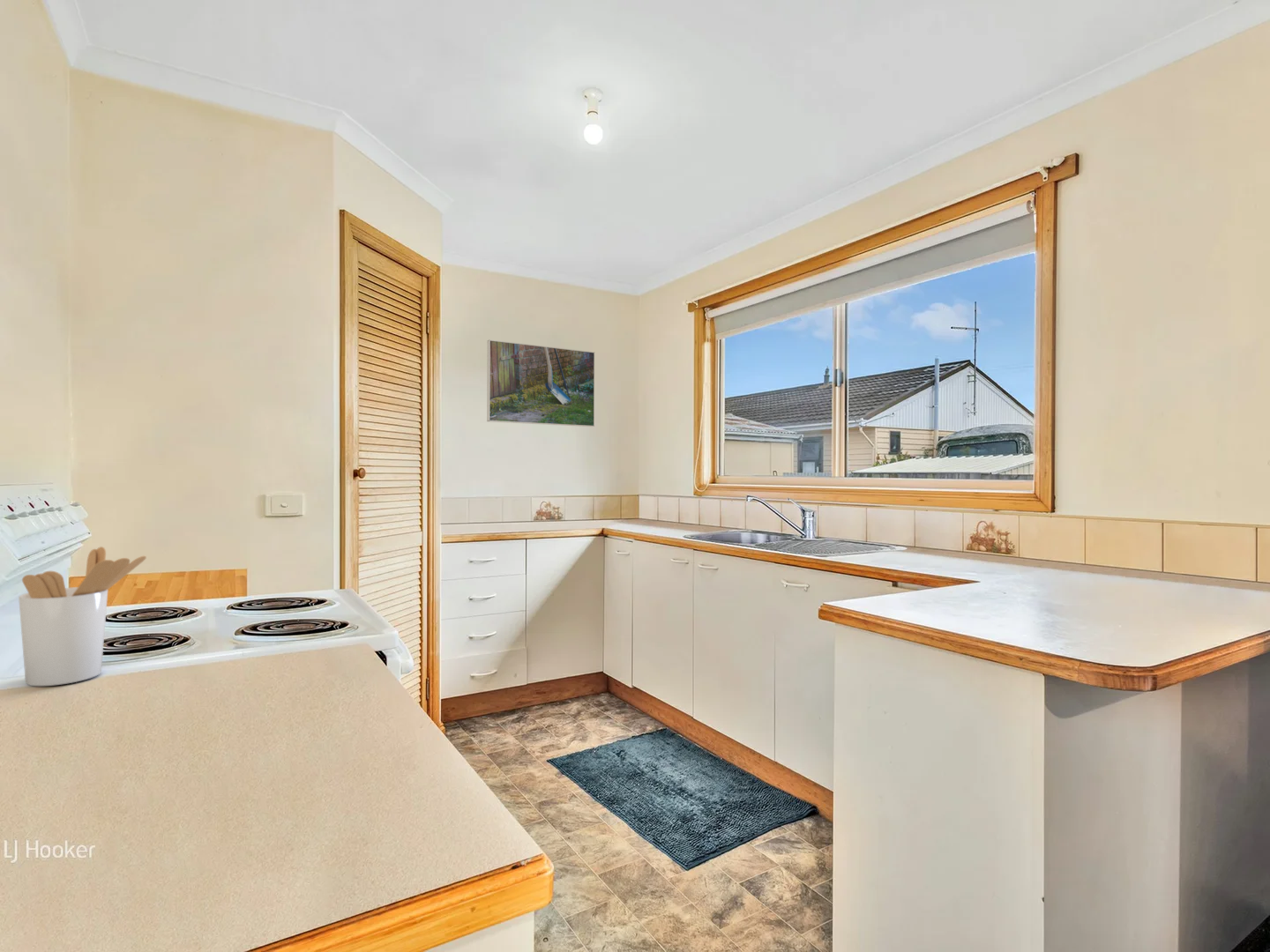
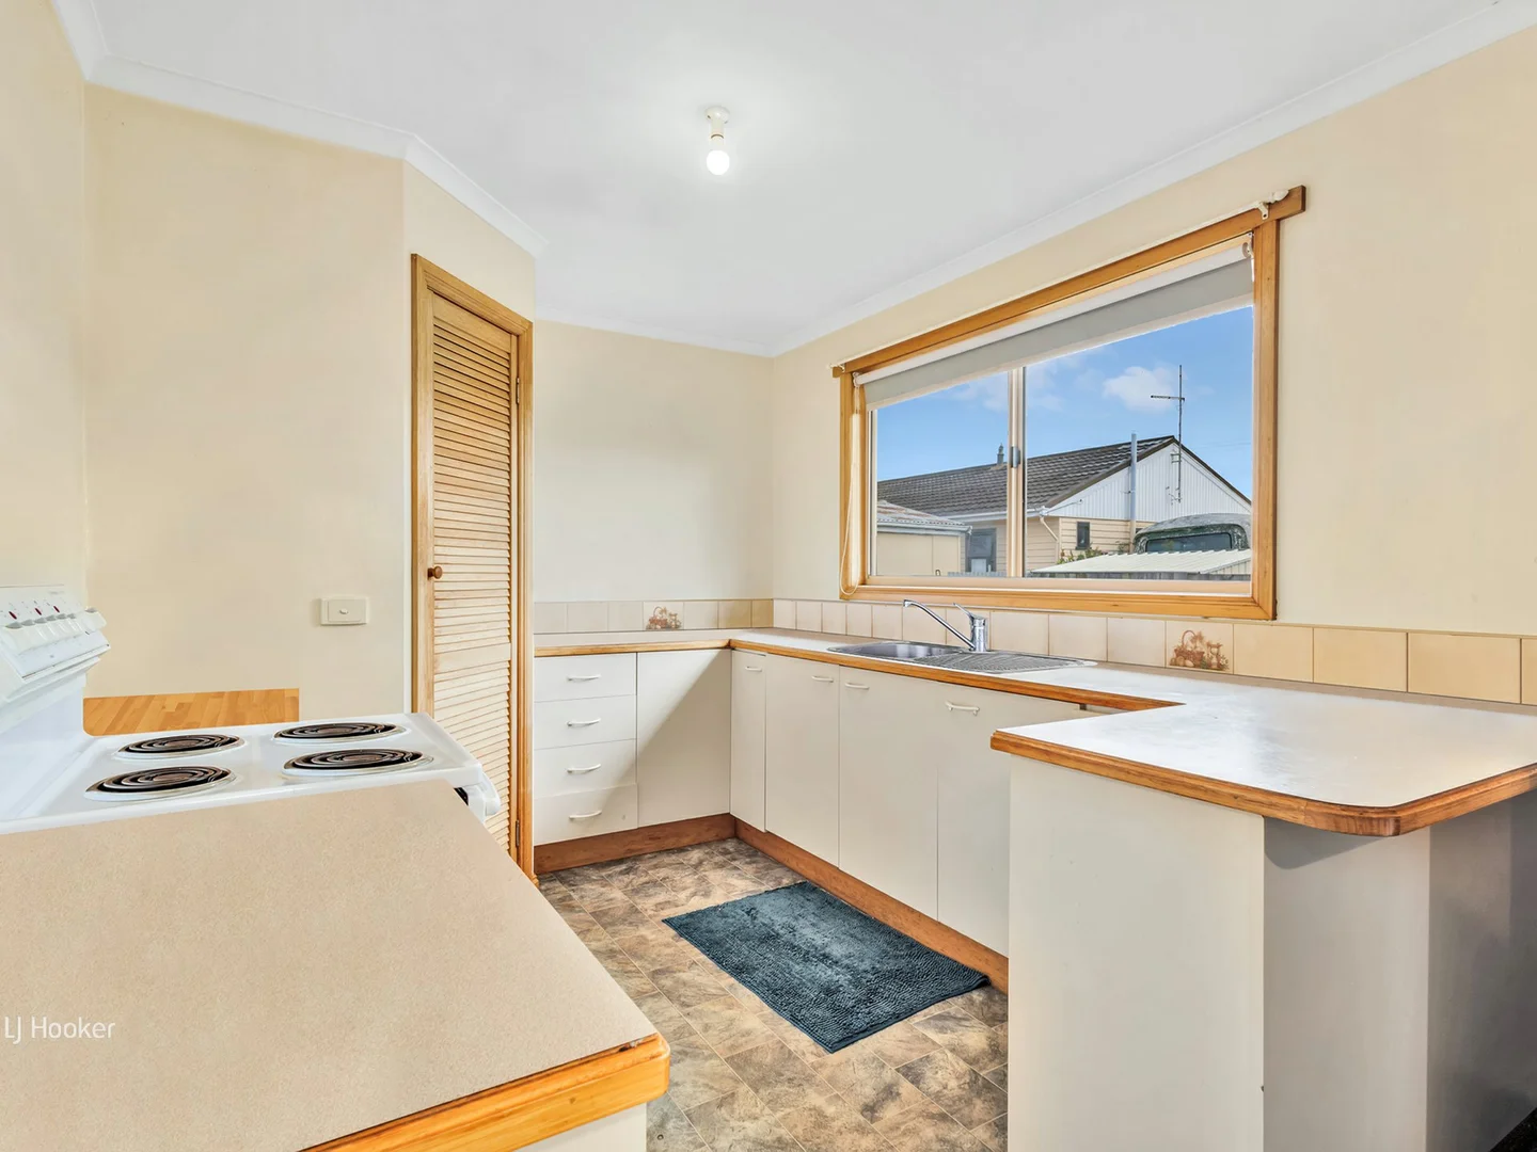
- utensil holder (82, 614)
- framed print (542, 385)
